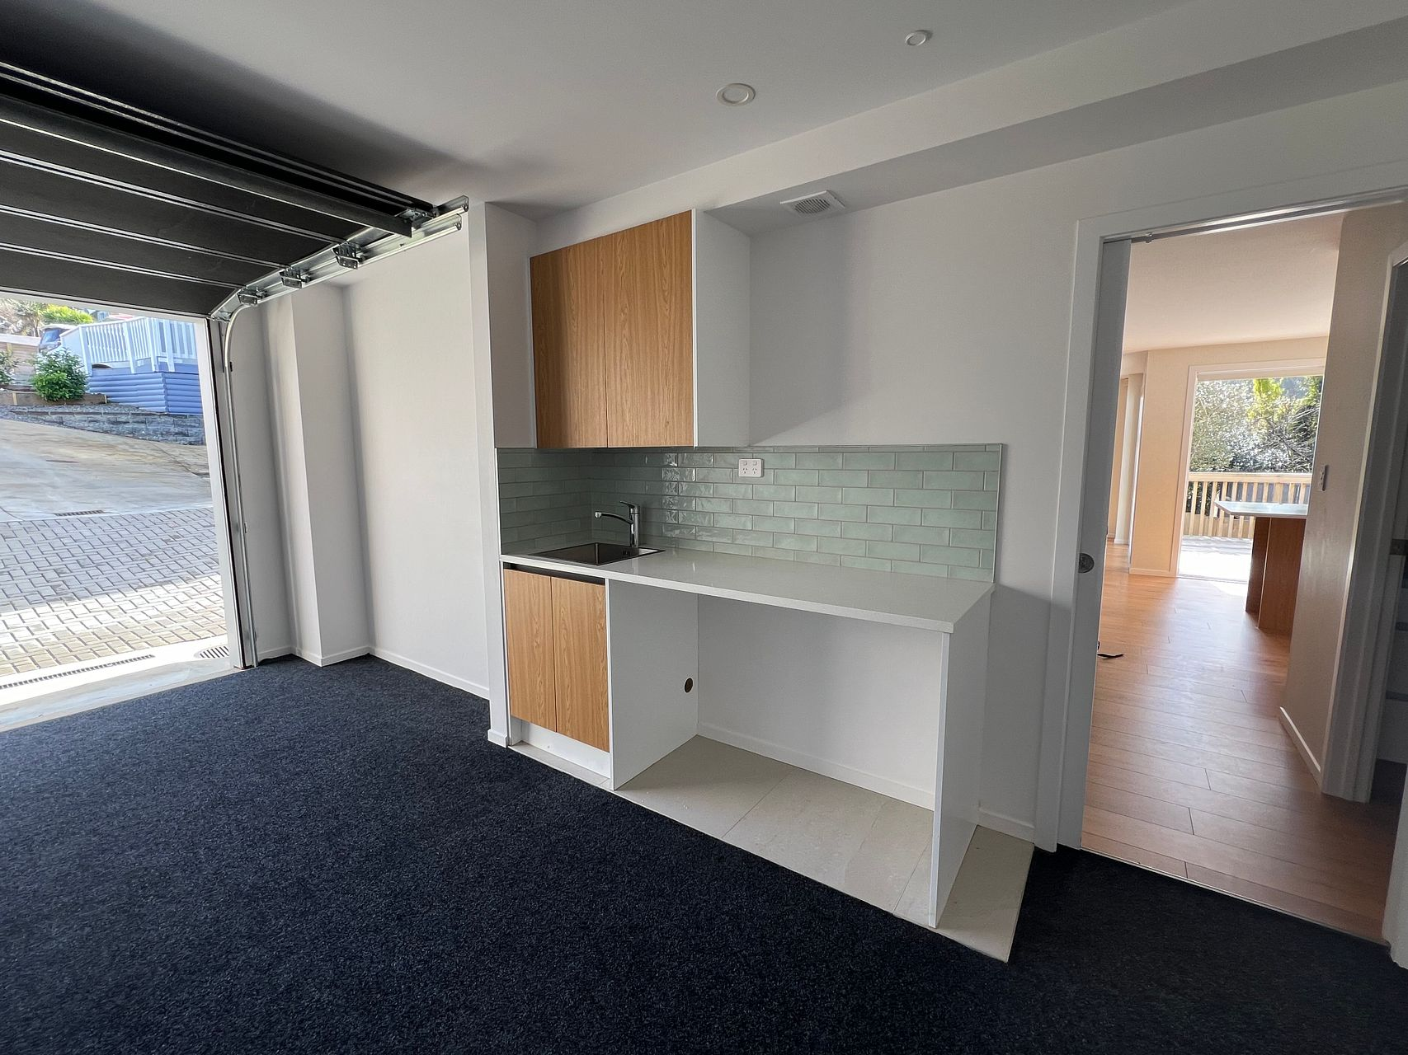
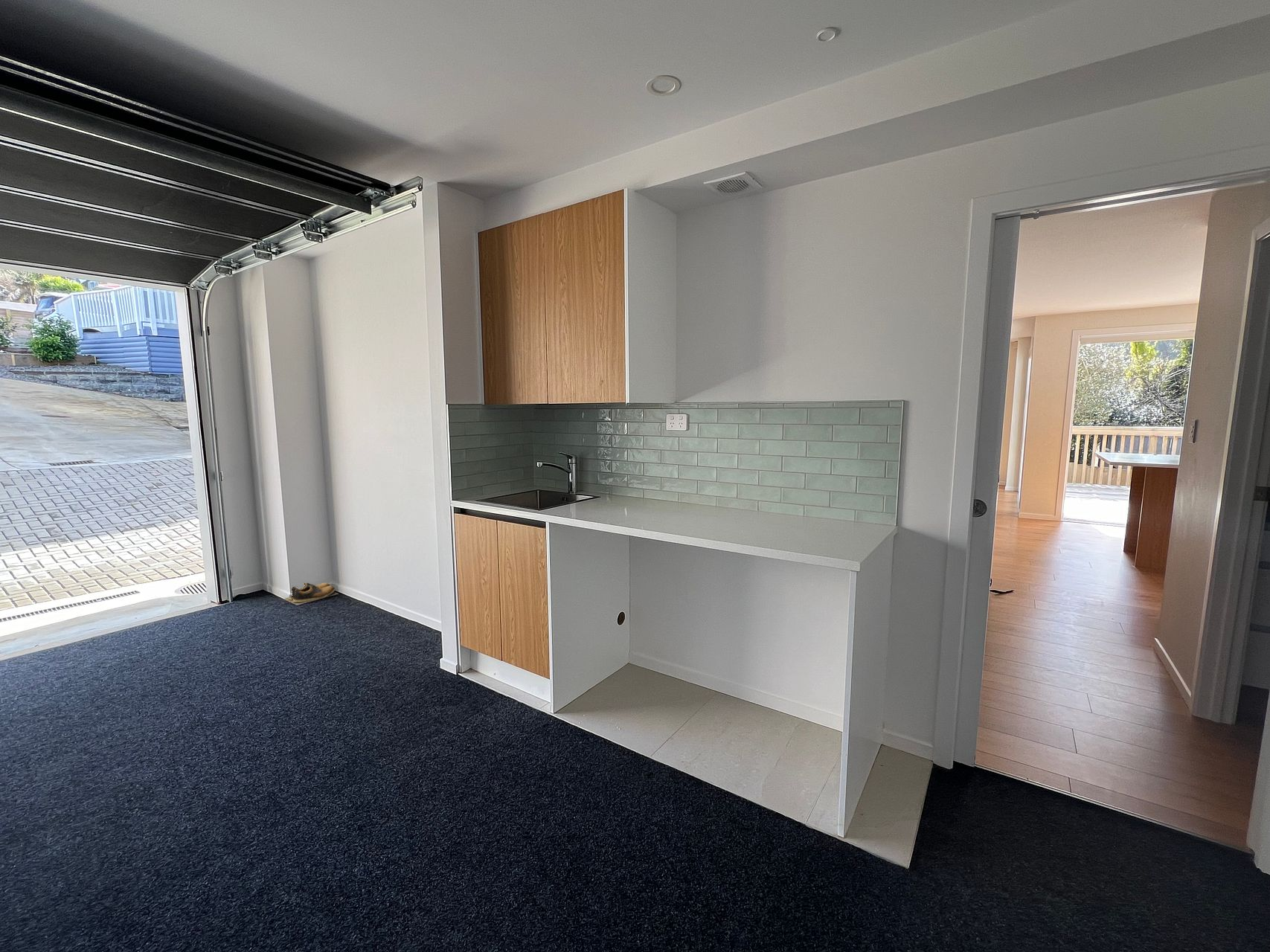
+ shoes (310, 590)
